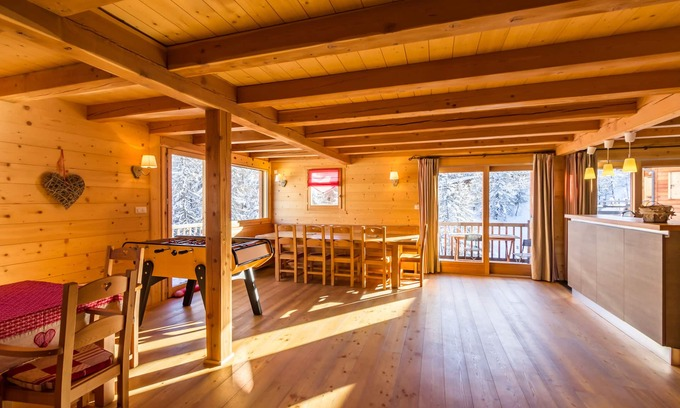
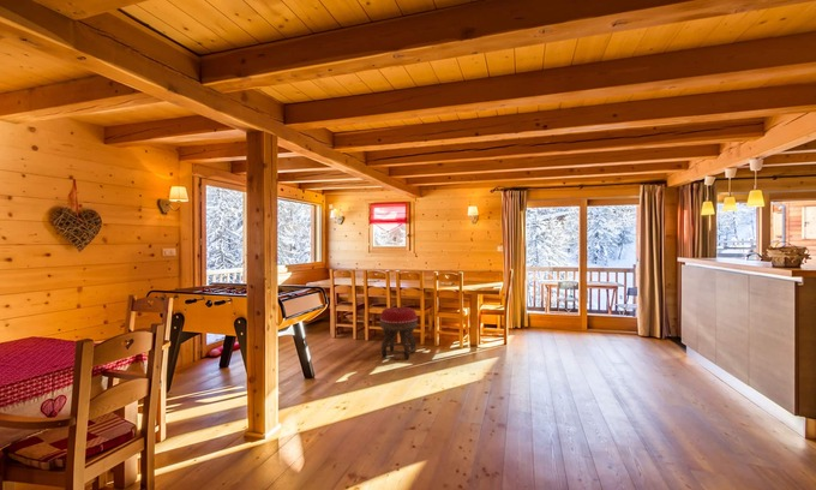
+ footstool (398, 331)
